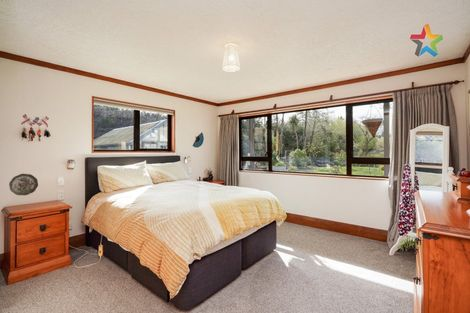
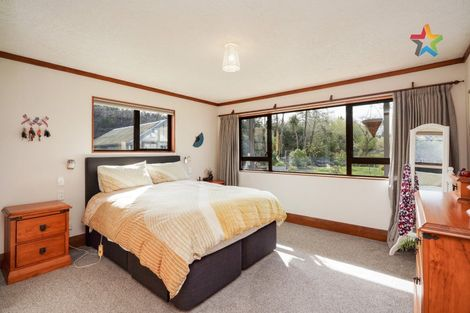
- decorative plate (23, 184)
